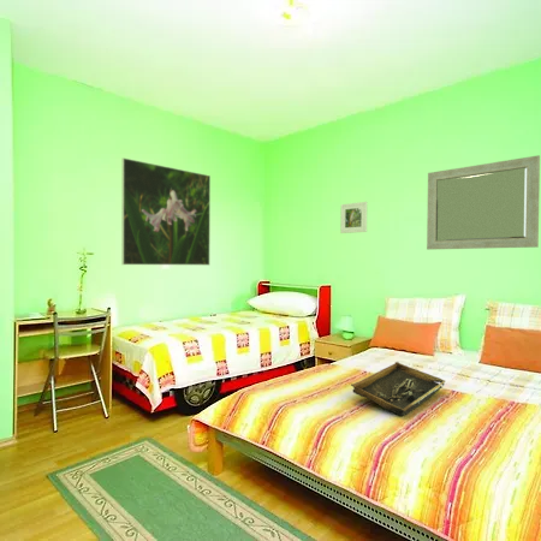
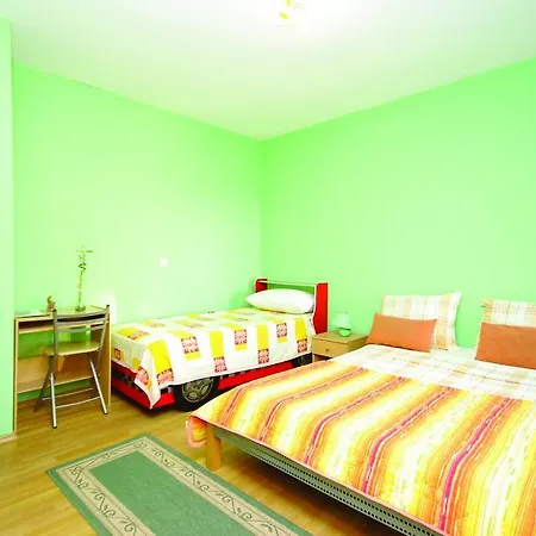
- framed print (170, 216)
- tray (399, 386)
- home mirror (477, 207)
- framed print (353, 218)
